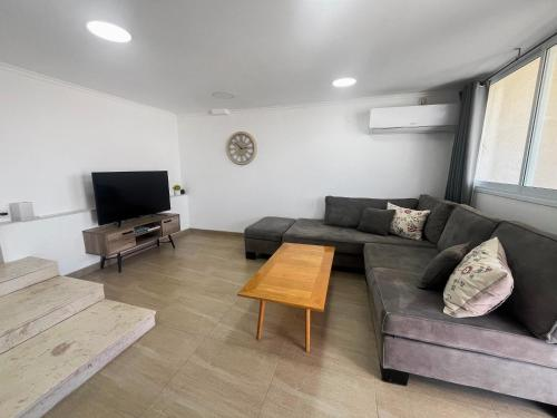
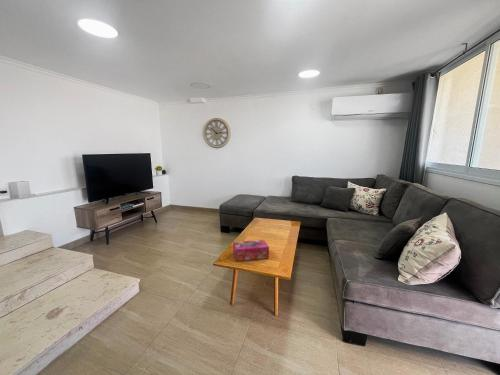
+ tissue box (250, 249)
